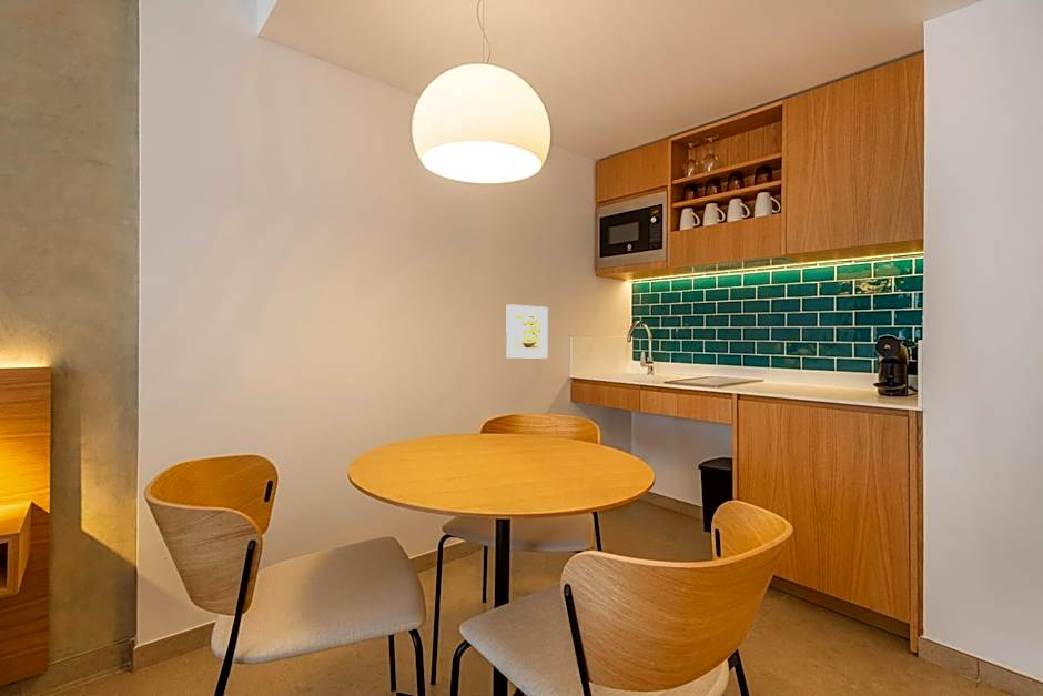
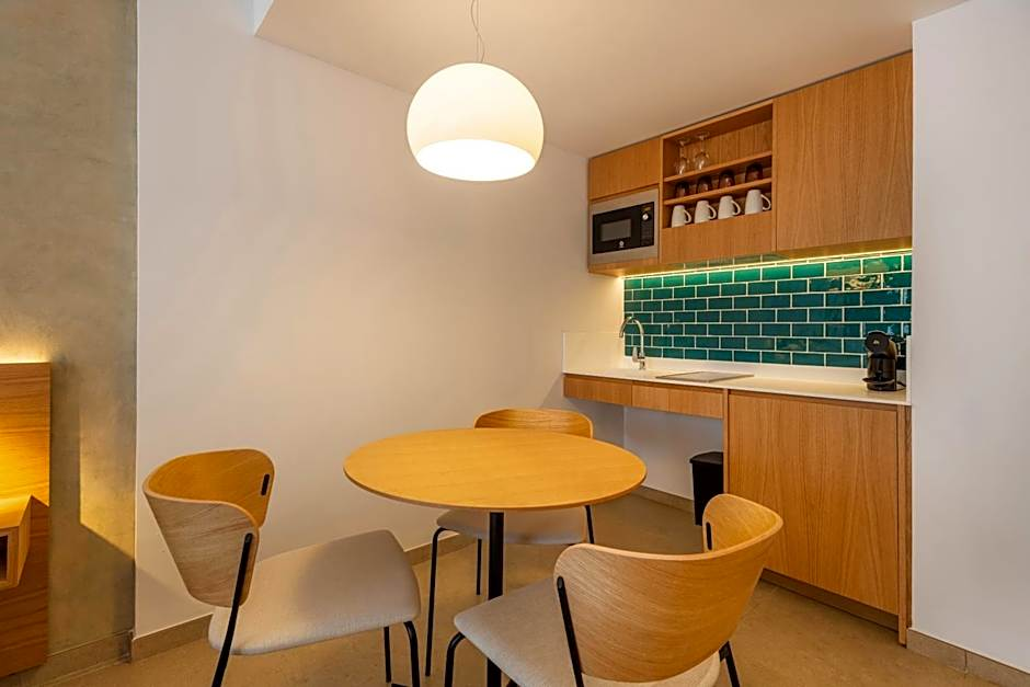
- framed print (527, 332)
